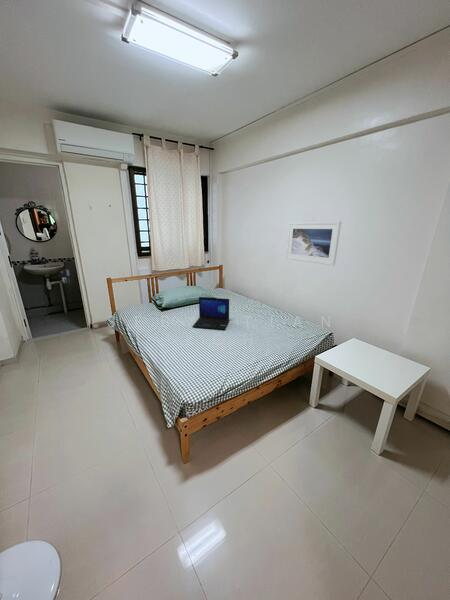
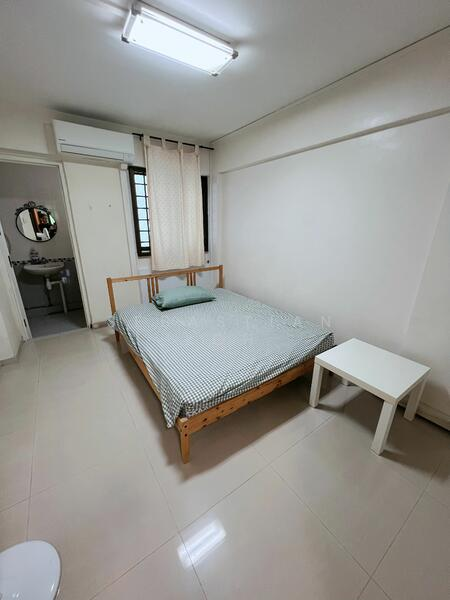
- laptop (211, 312)
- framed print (310, 242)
